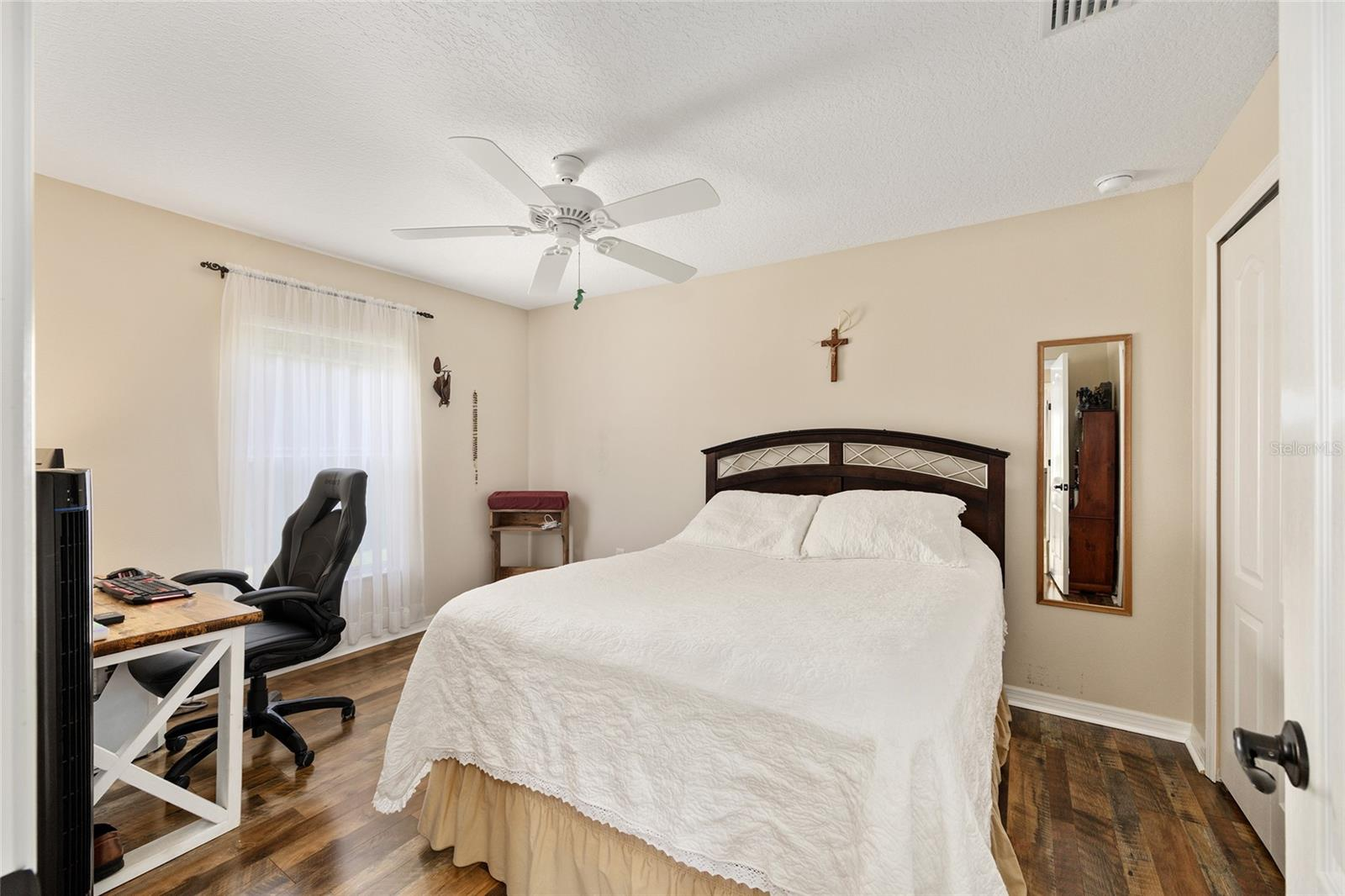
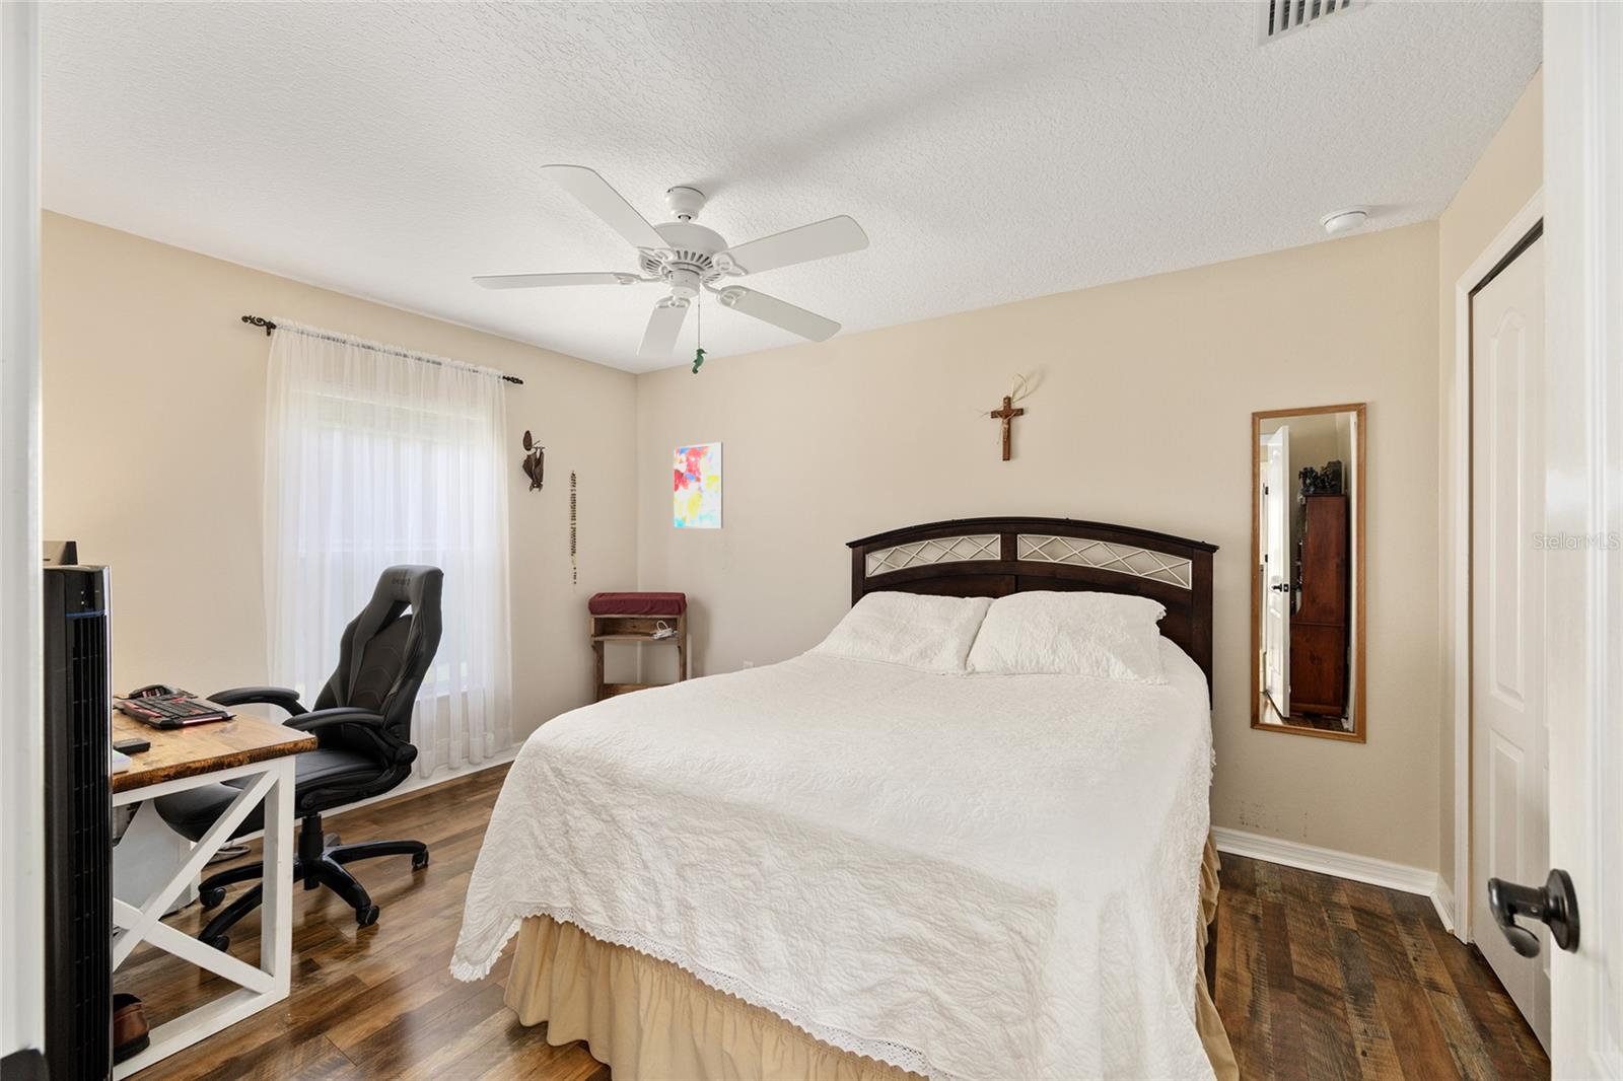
+ wall art (697, 486)
